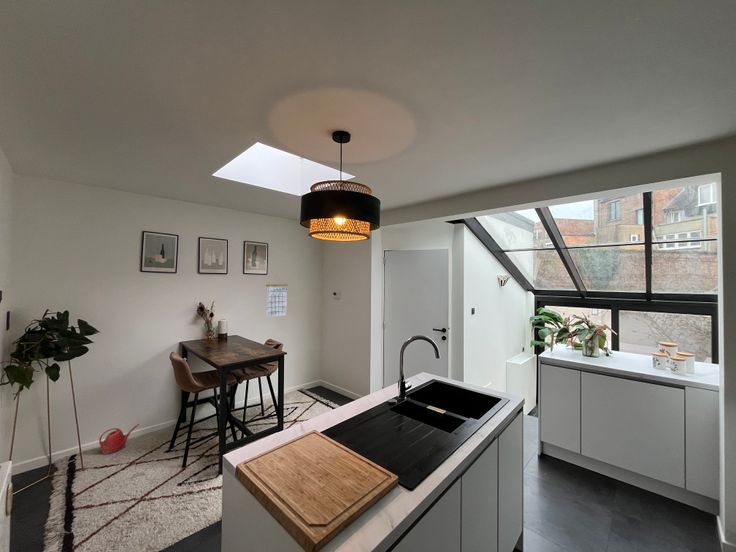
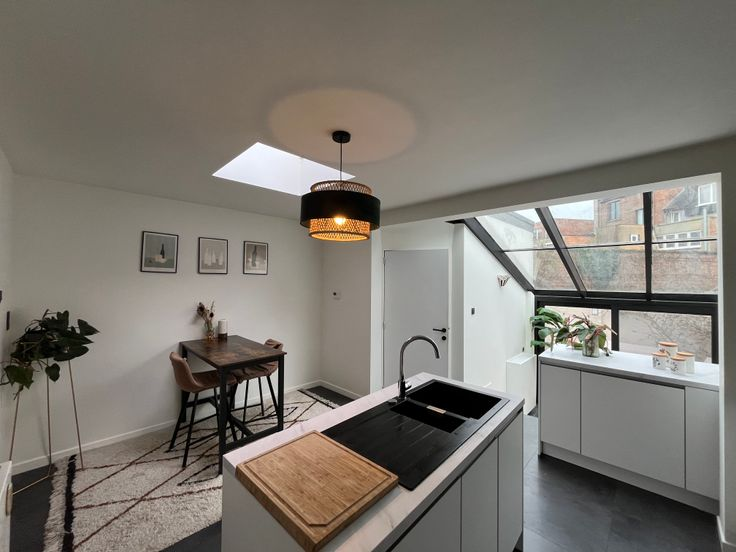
- watering can (120, 436)
- calendar (276, 296)
